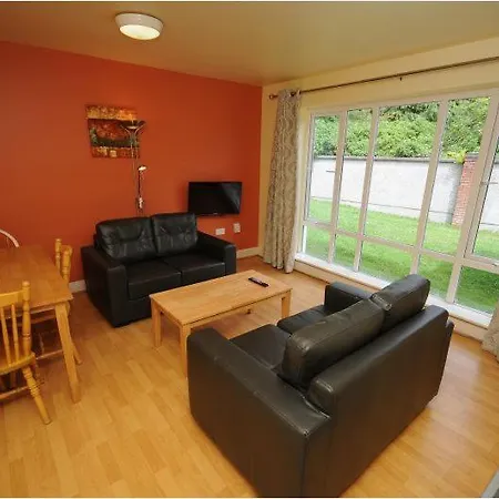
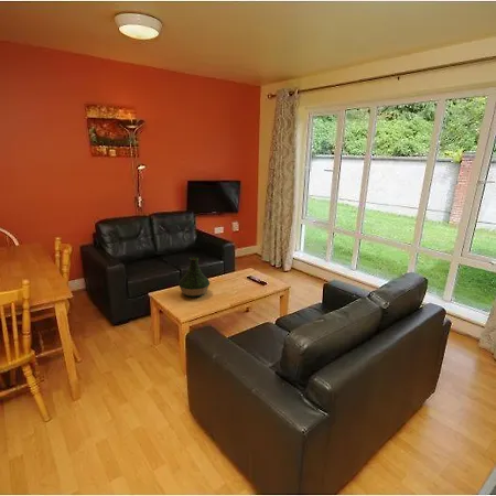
+ vase (194, 276)
